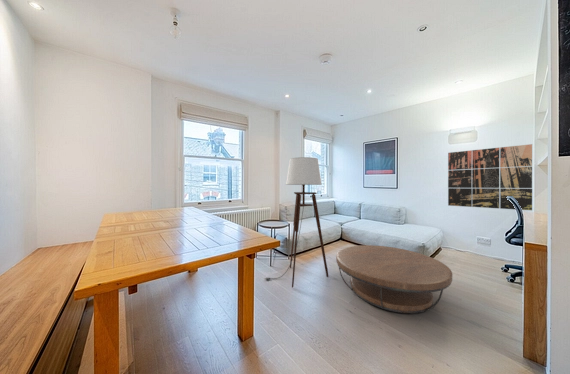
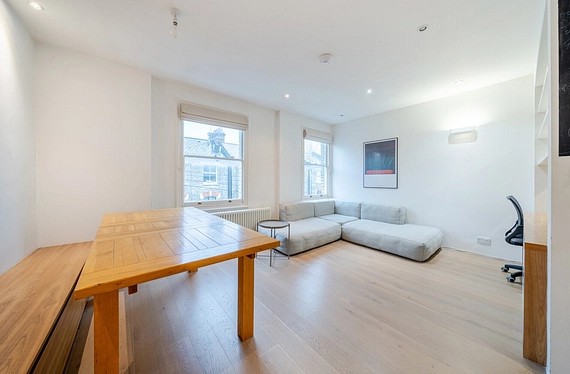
- floor lamp (295, 218)
- wall art (485, 178)
- coffee table (387, 275)
